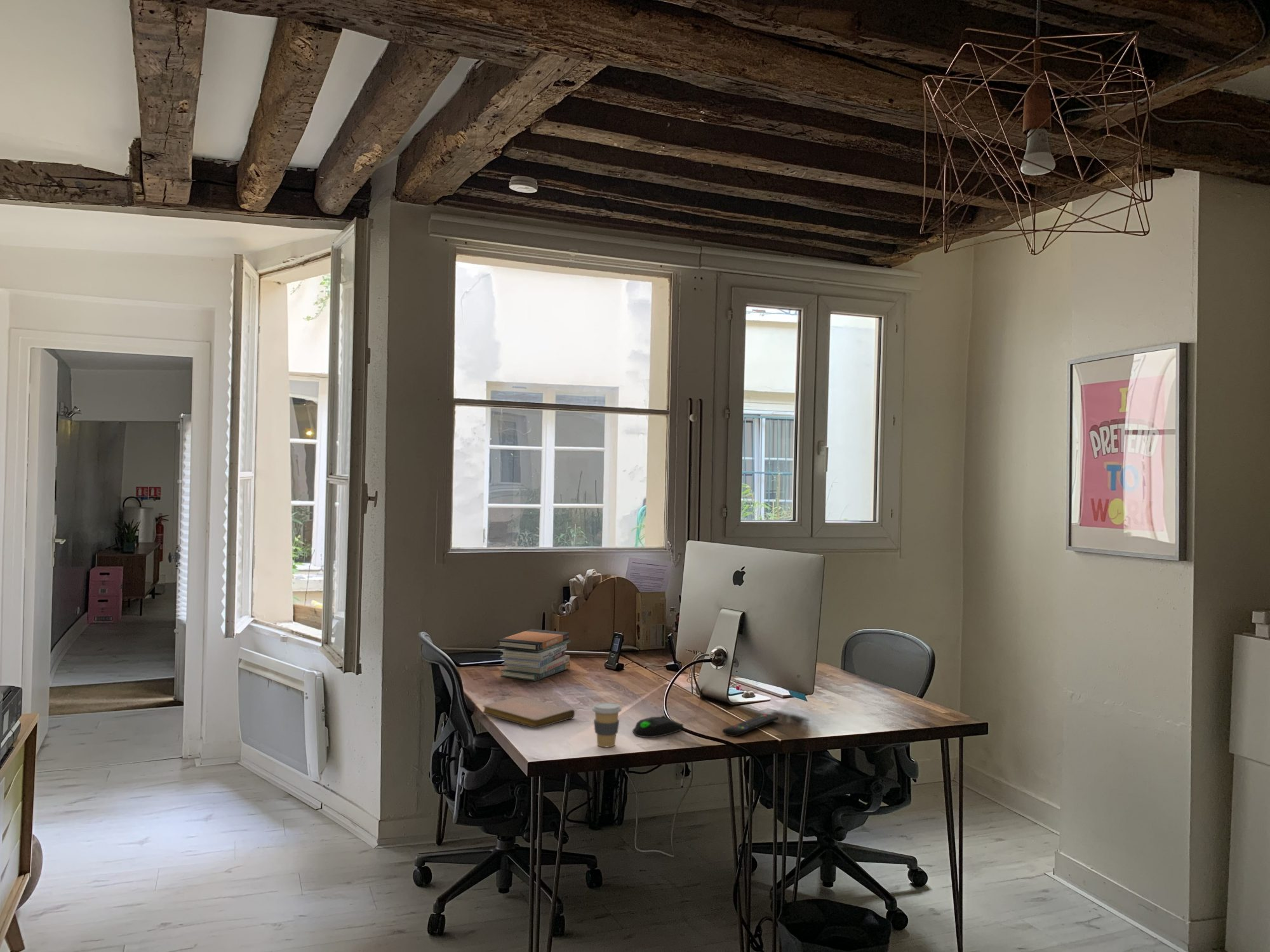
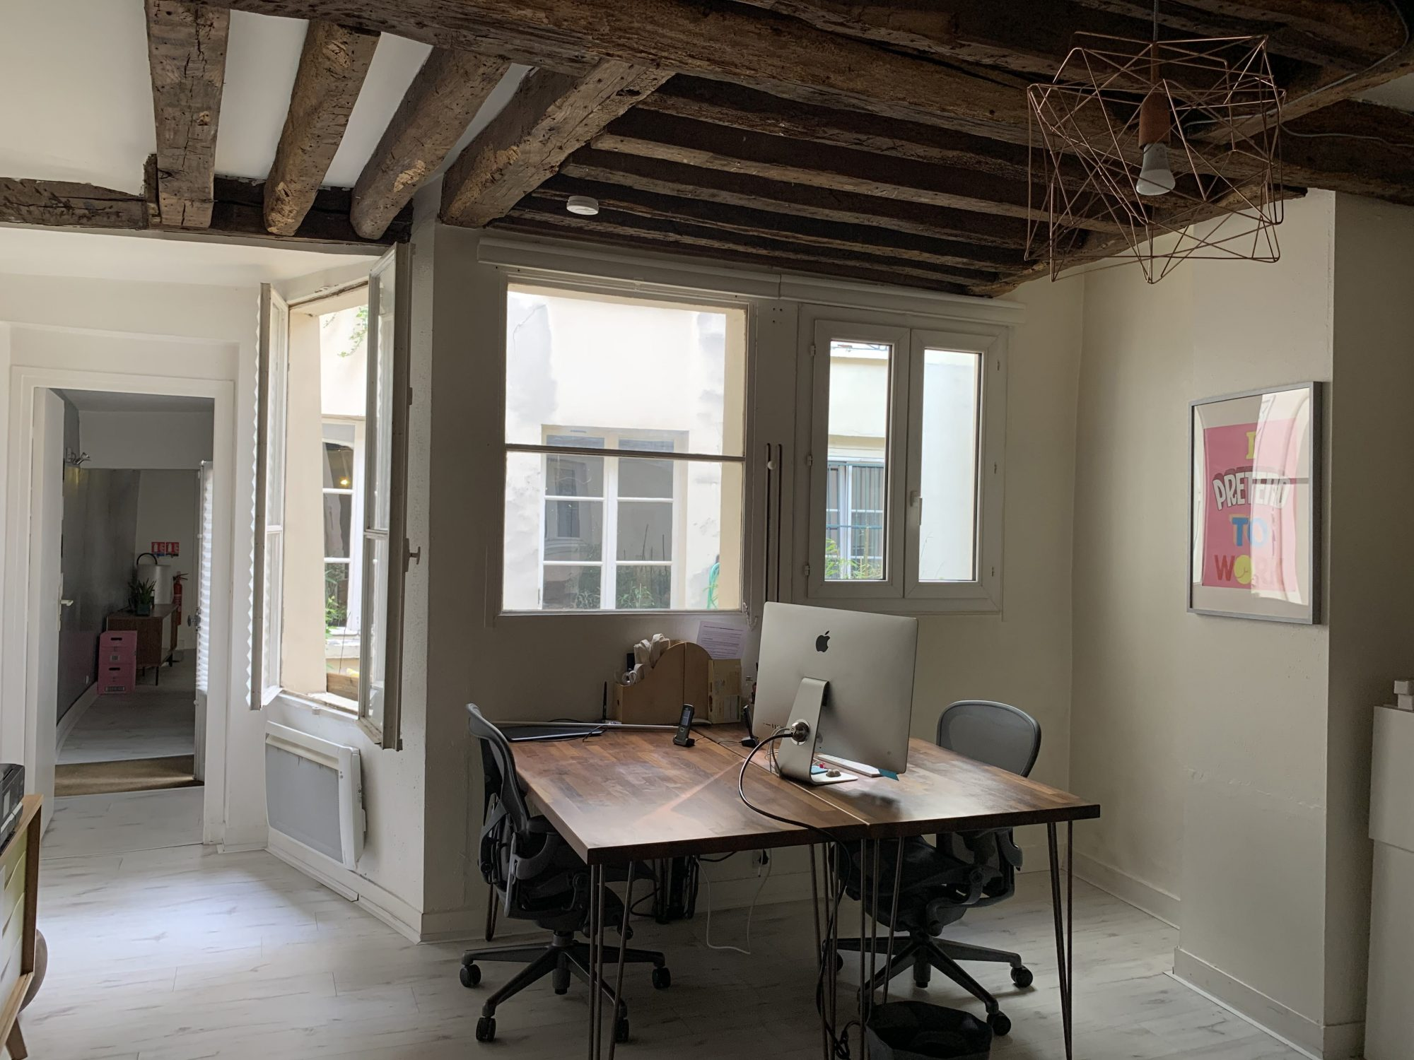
- coffee cup (606, 725)
- remote control (751, 725)
- notebook (528, 711)
- book stack (535, 654)
- computer mouse (655, 723)
